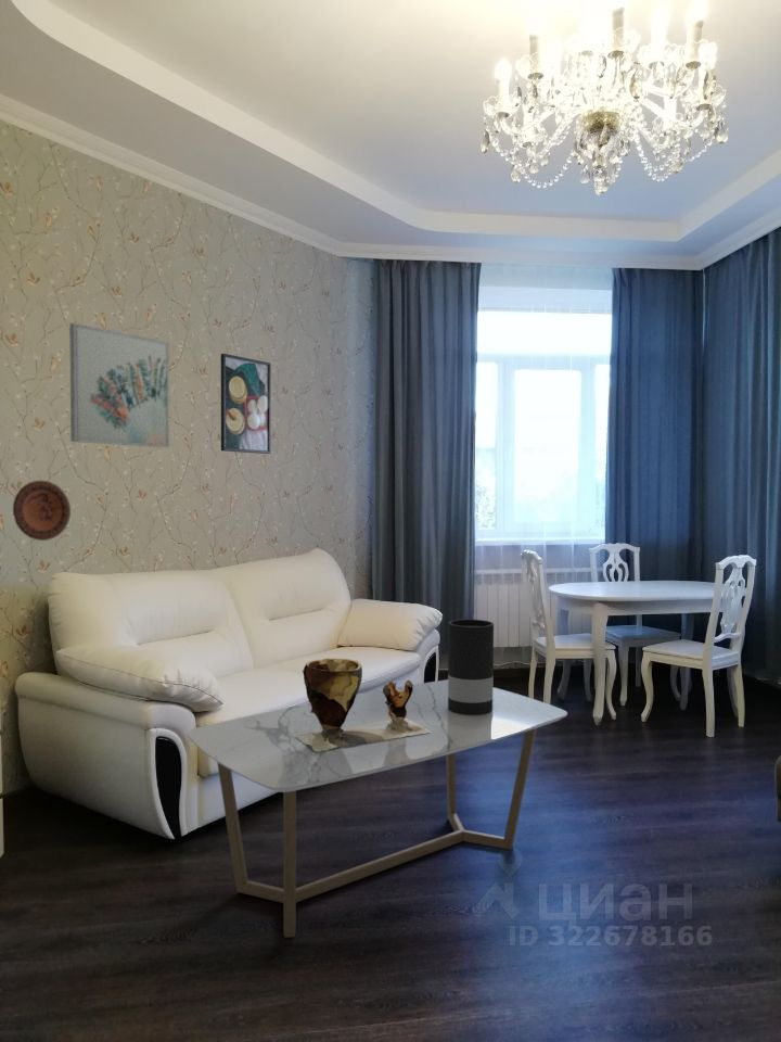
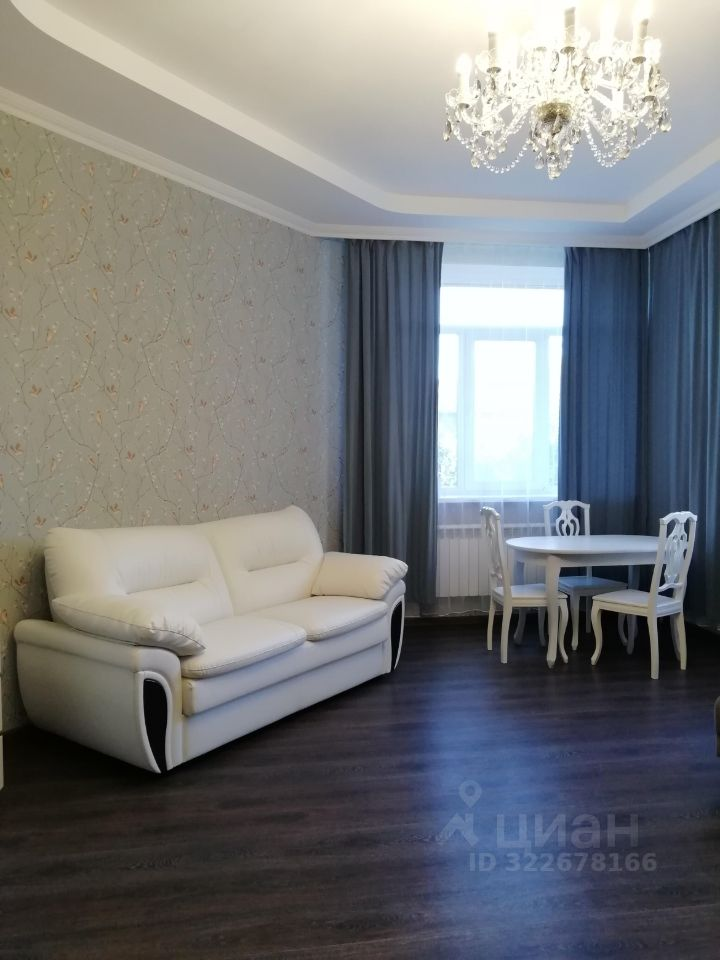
- coffee table (381, 771)
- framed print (246, 405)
- wall art (123, 389)
- decorative plate (41, 510)
- clay pot (357, 692)
- vase (470, 665)
